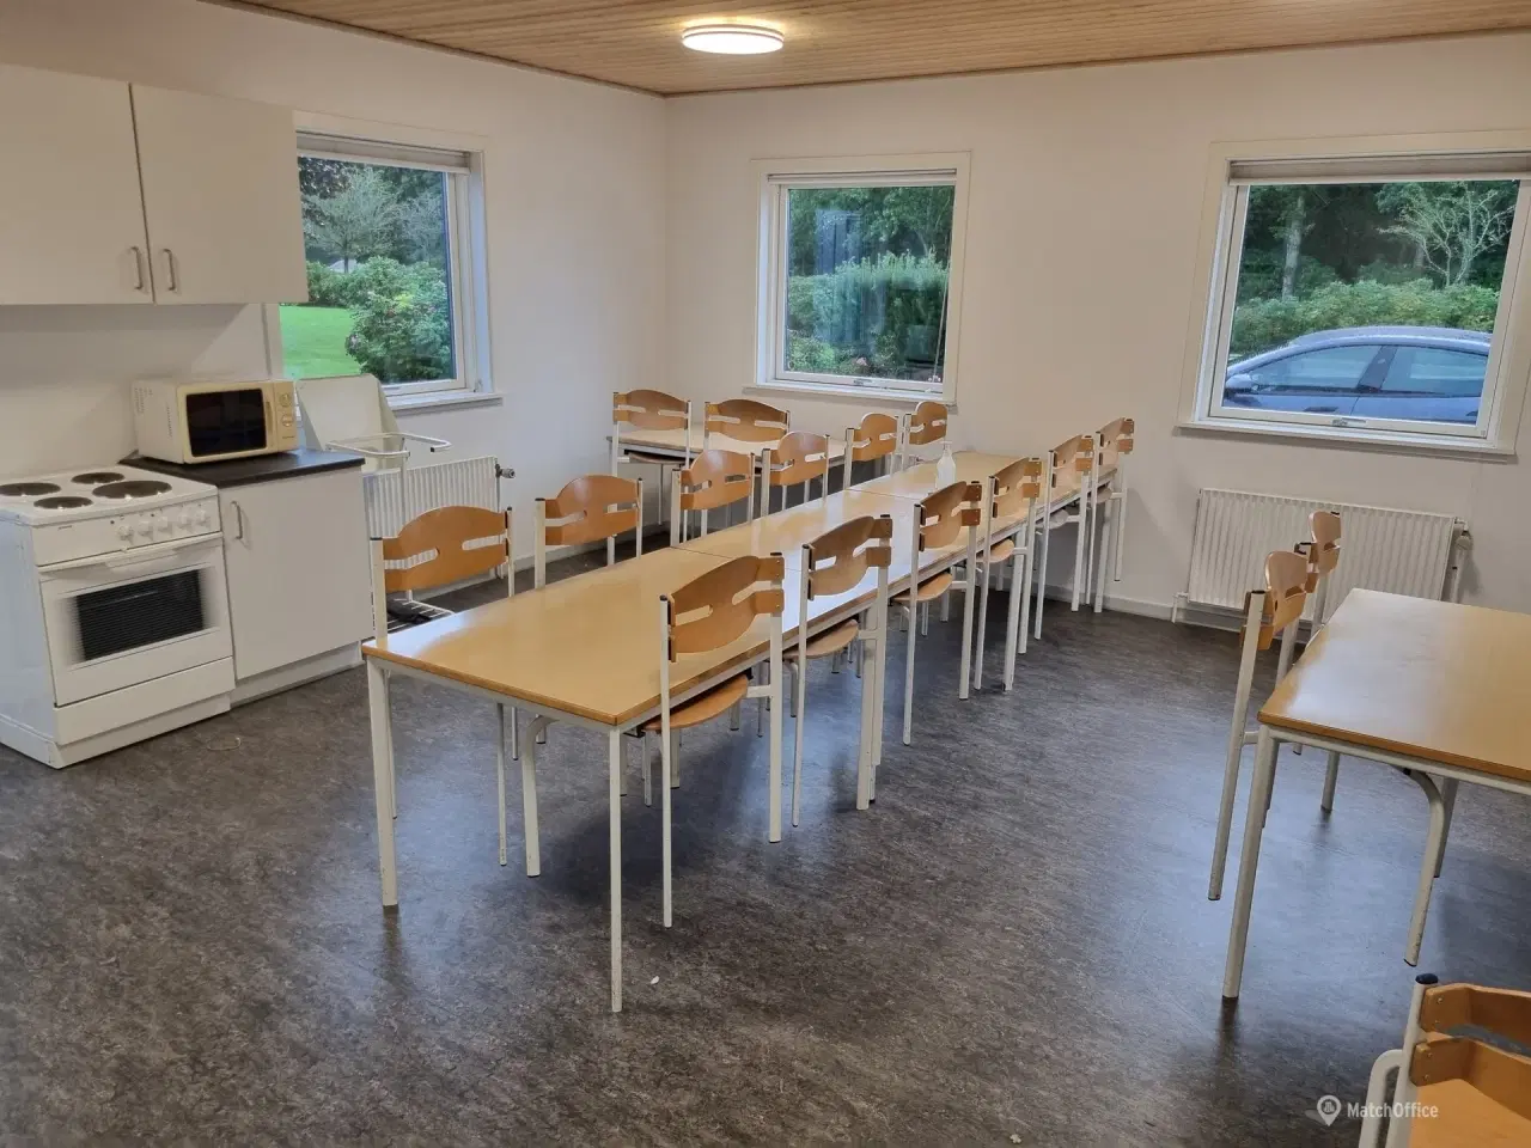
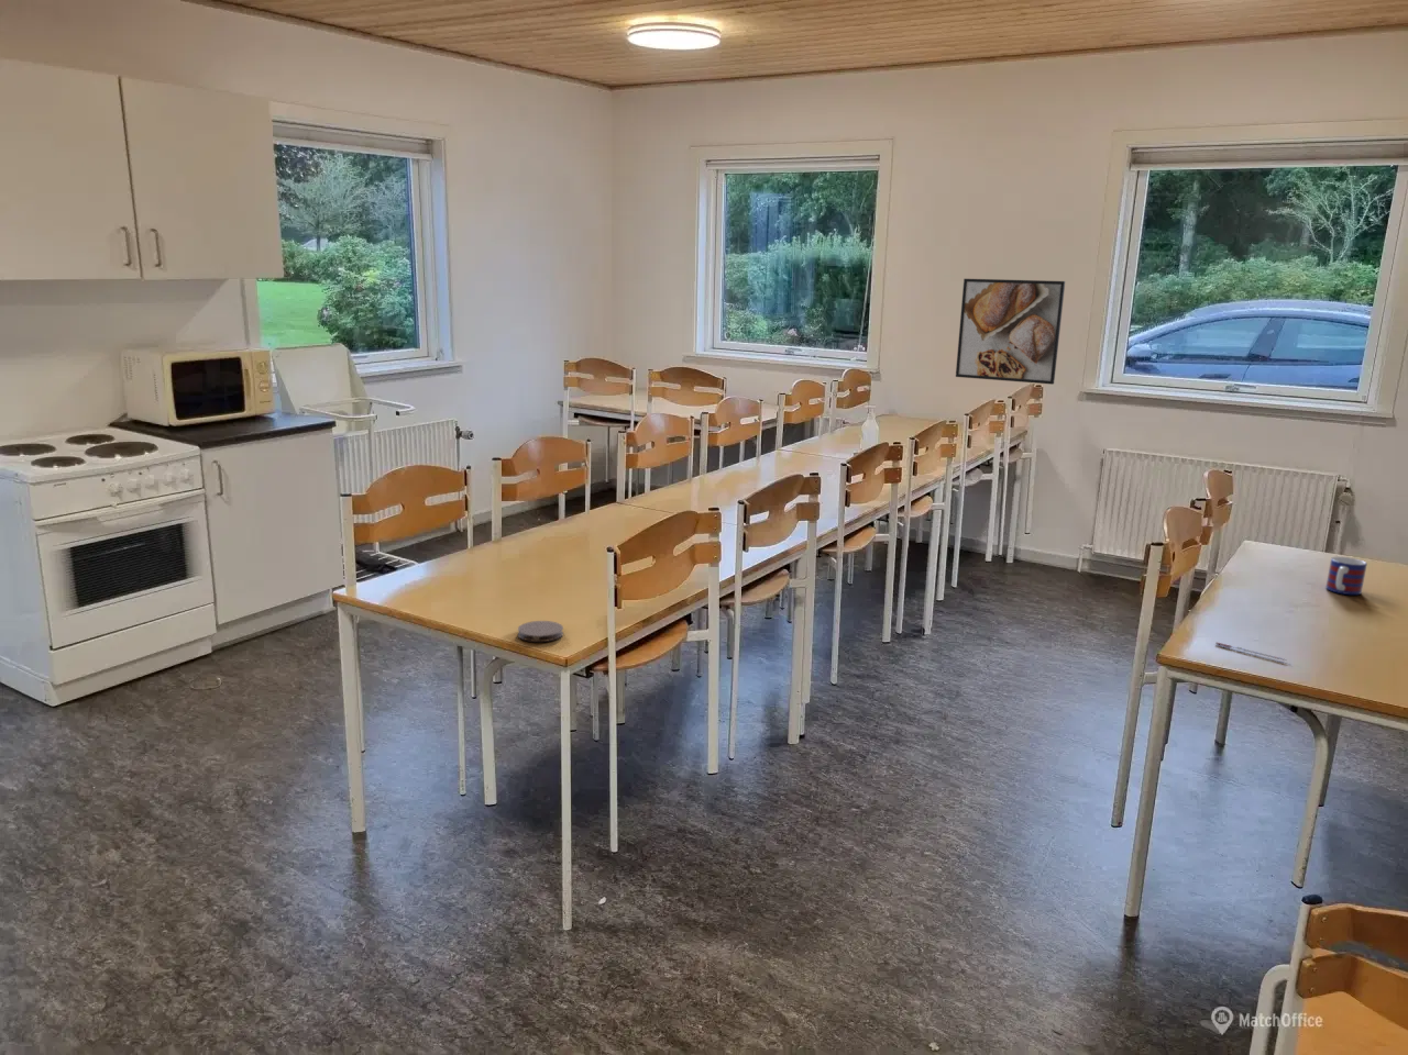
+ coaster (540, 631)
+ pen (1249, 651)
+ mug (1344, 577)
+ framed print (1008, 330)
